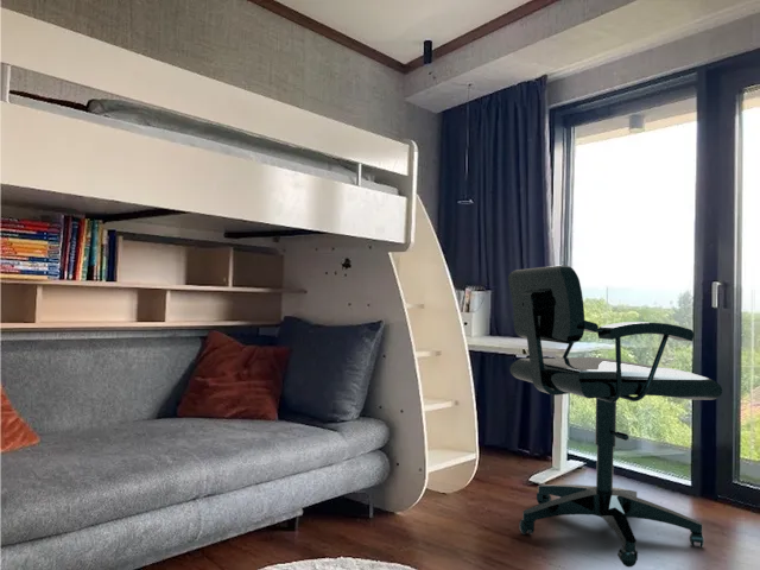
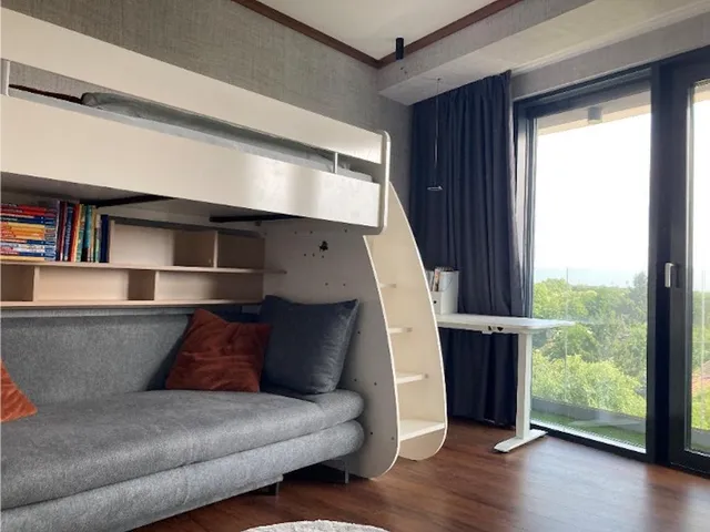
- office chair (598, 399)
